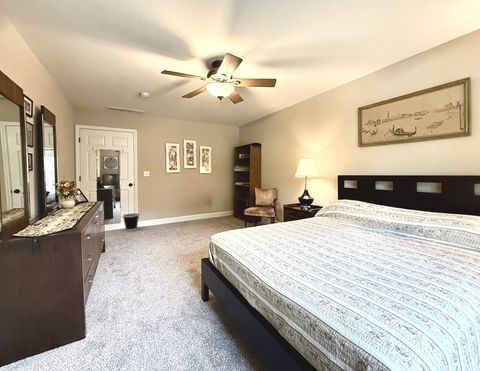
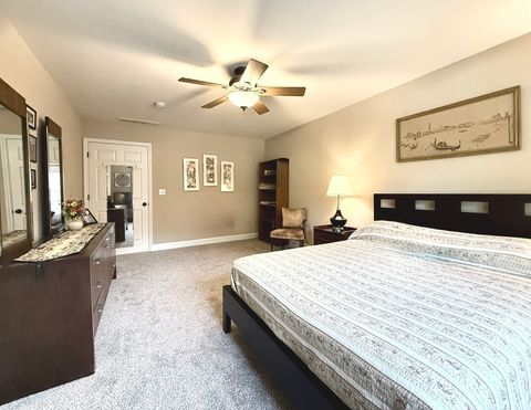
- wastebasket (131, 222)
